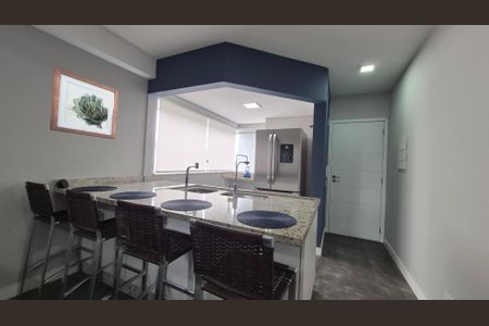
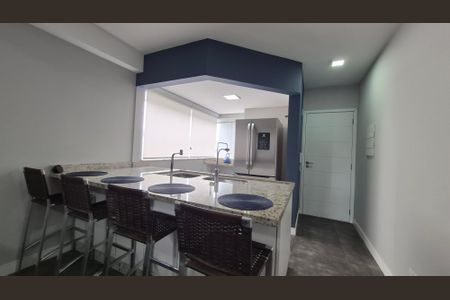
- wall art (88, 108)
